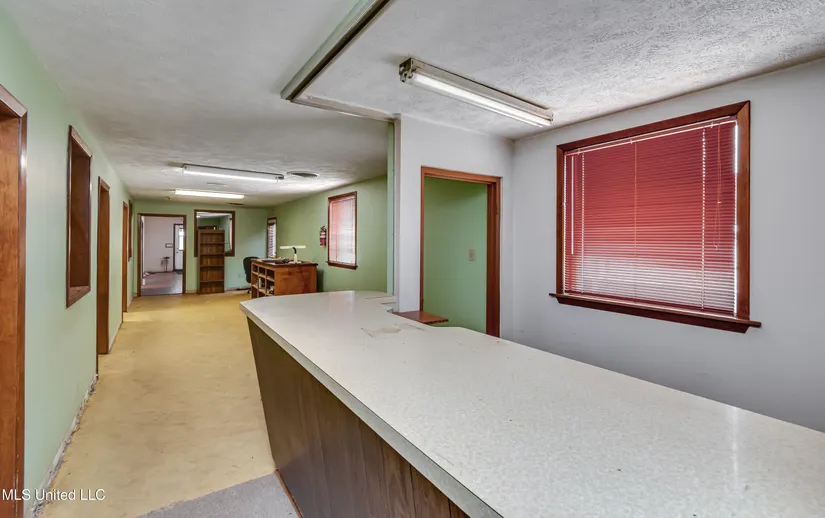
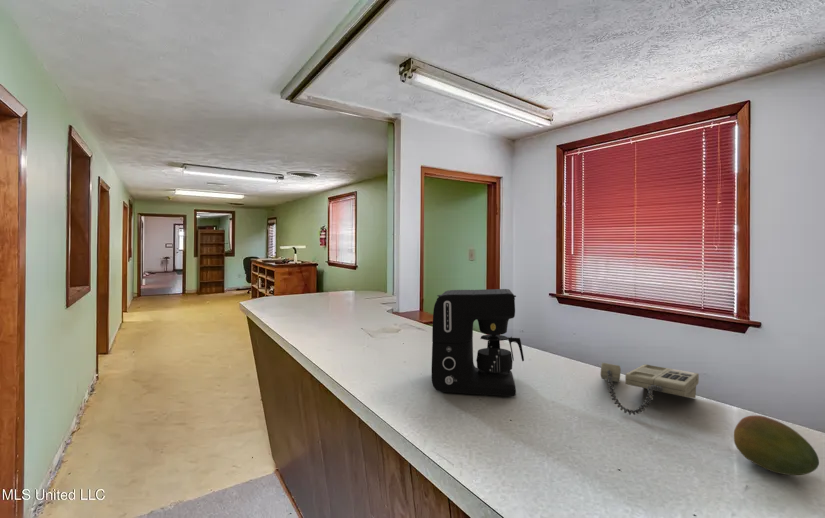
+ coffee maker (481, 337)
+ telephone (635, 381)
+ fruit (774, 445)
